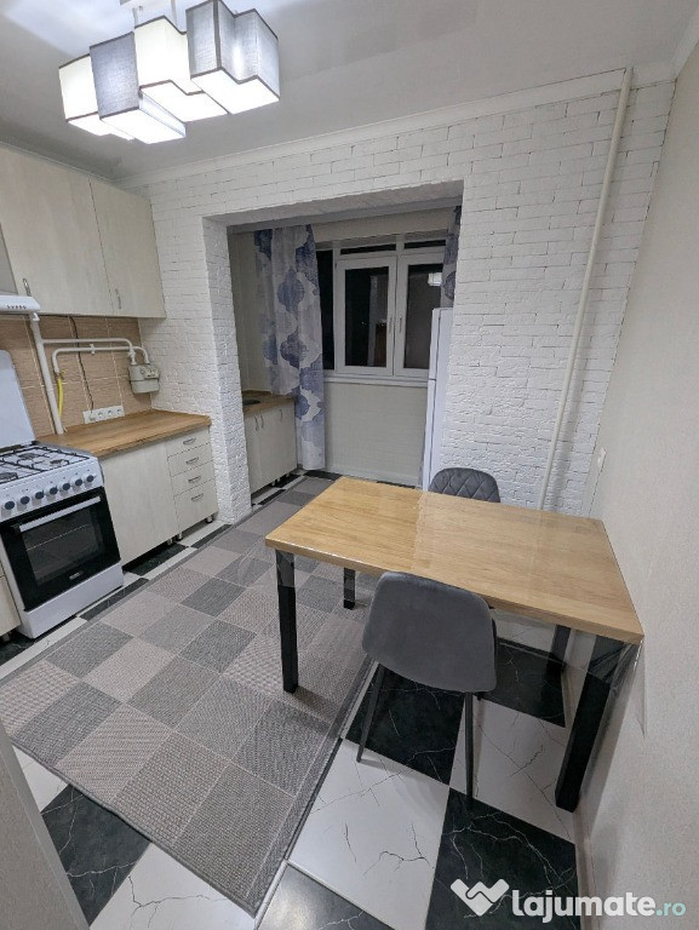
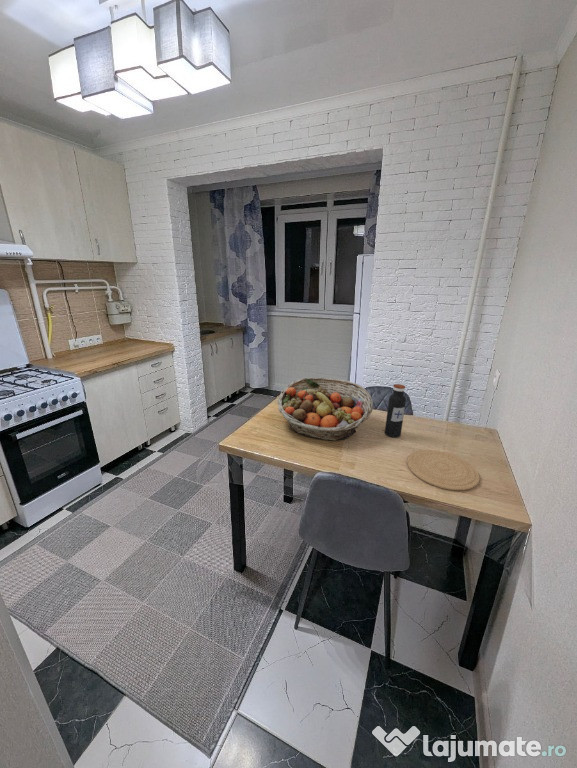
+ plate (441, 467)
+ water bottle (395, 410)
+ fruit basket (323, 407)
